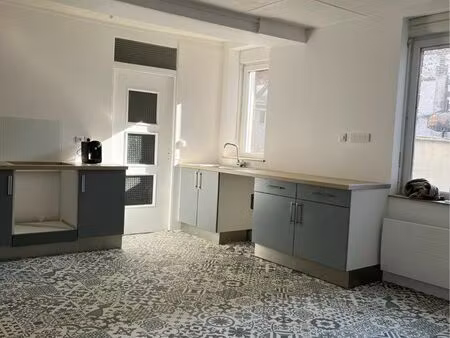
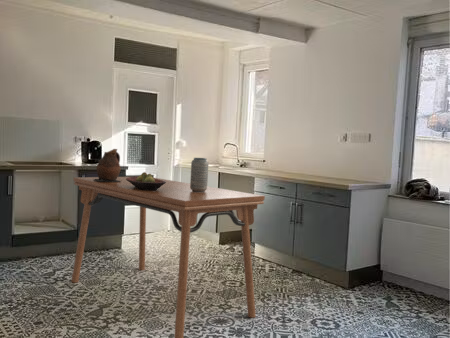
+ vase (199, 174)
+ fruit bowl (145, 180)
+ ceramic pitcher (108, 164)
+ dining table (144, 242)
